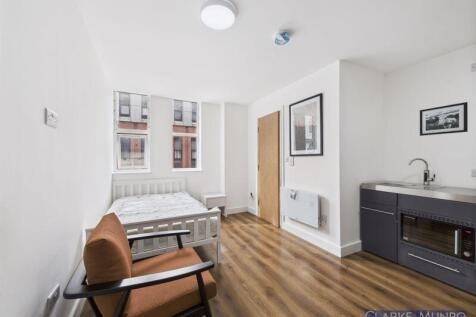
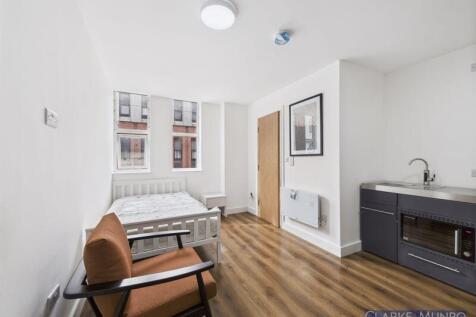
- picture frame (441, 120)
